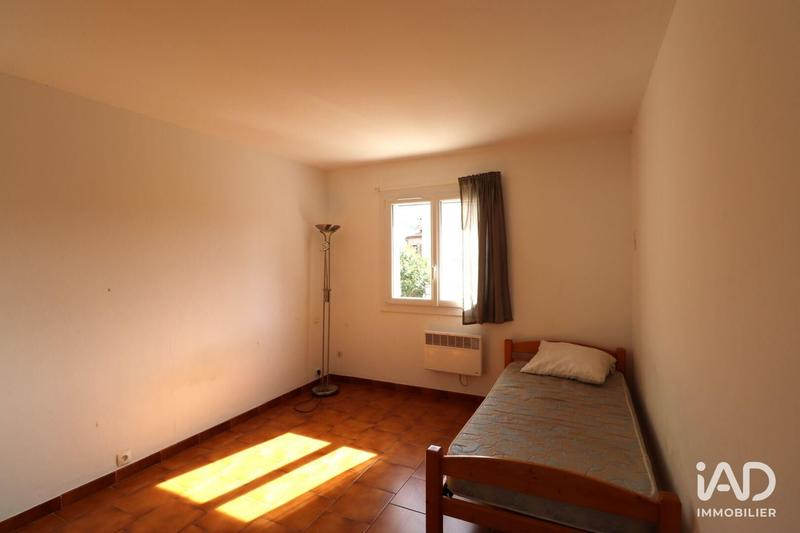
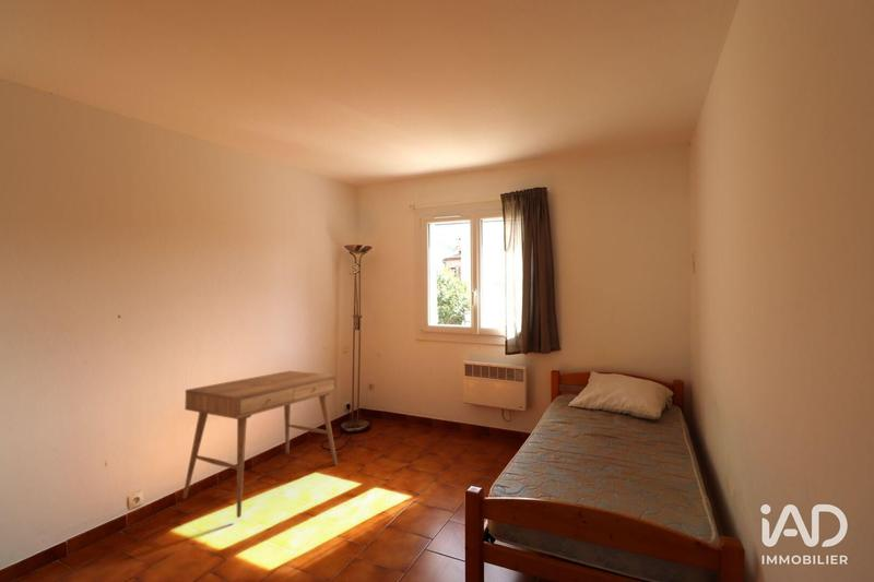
+ desk (285, 431)
